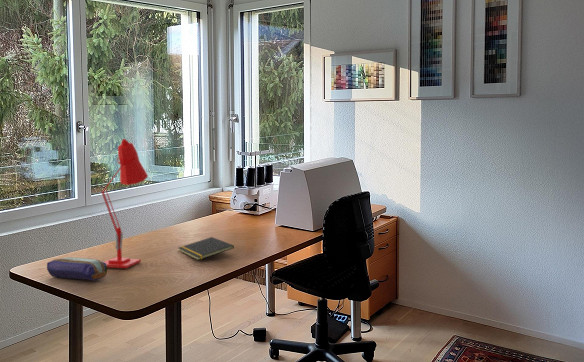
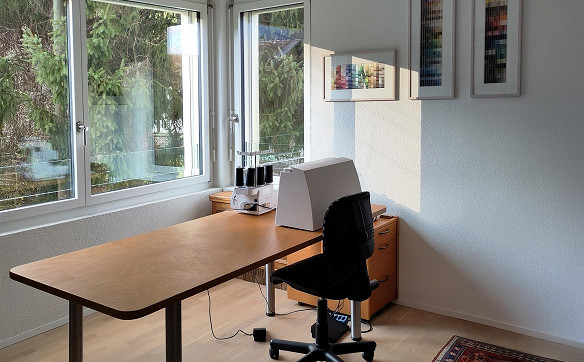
- notepad (205, 248)
- pencil case (77, 268)
- desk lamp (112, 206)
